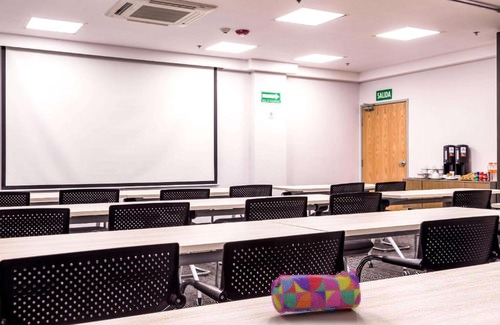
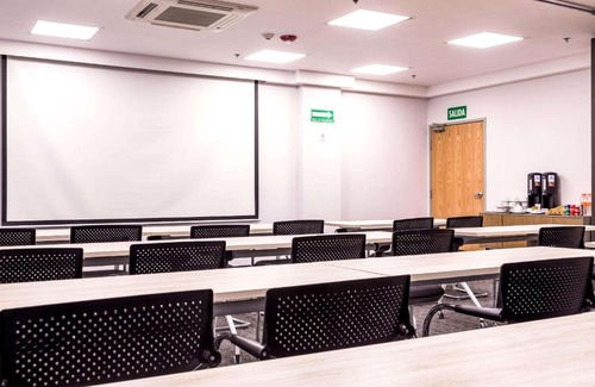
- pencil case (316, 291)
